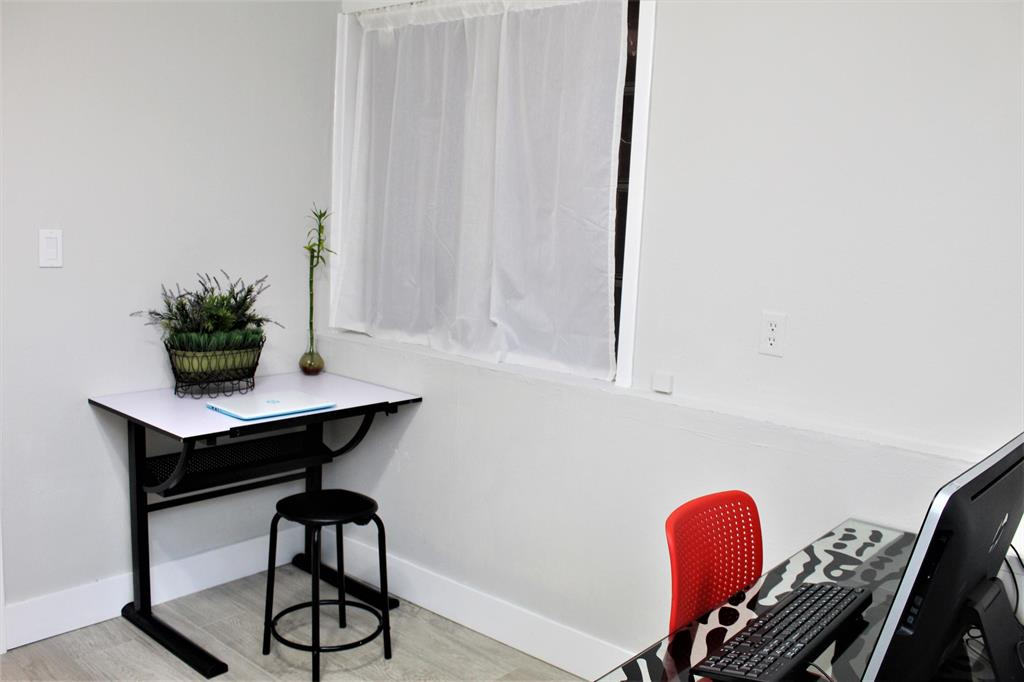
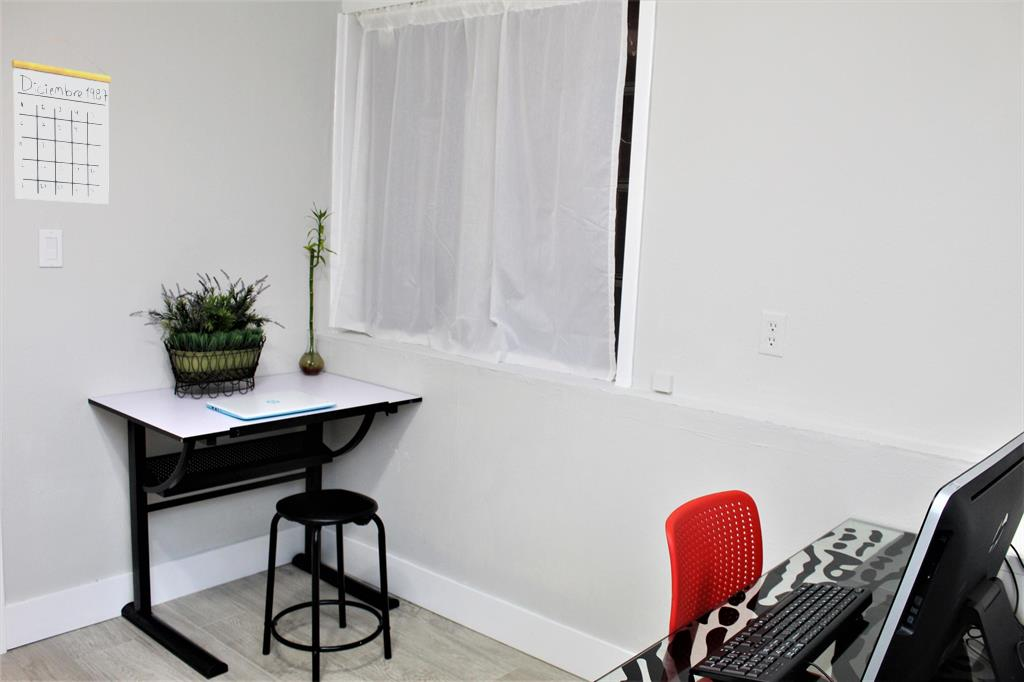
+ calendar (63, 119)
